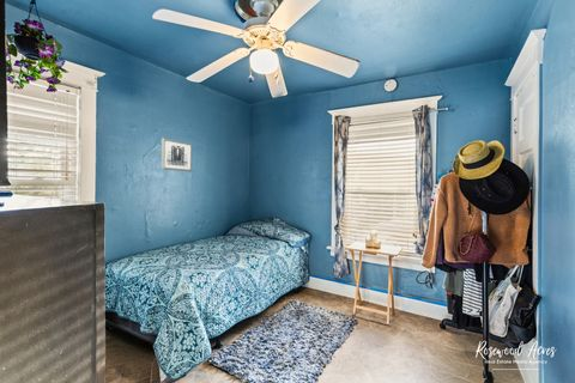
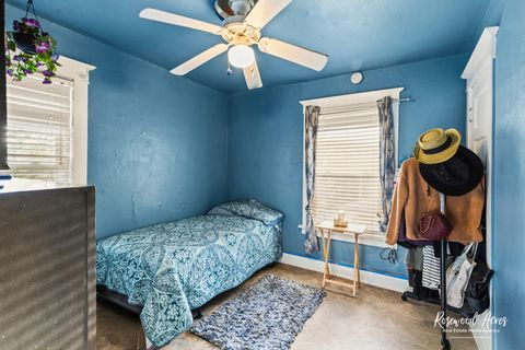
- wall art (177, 156)
